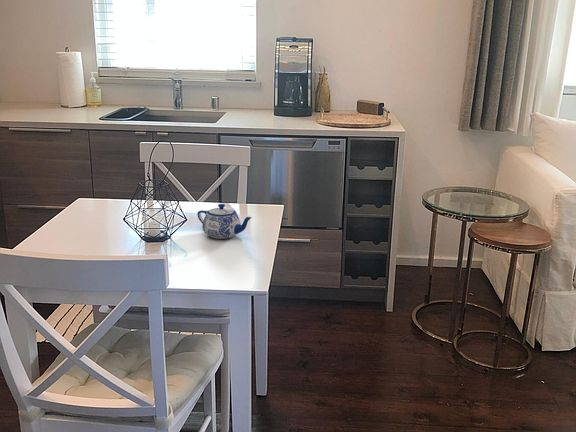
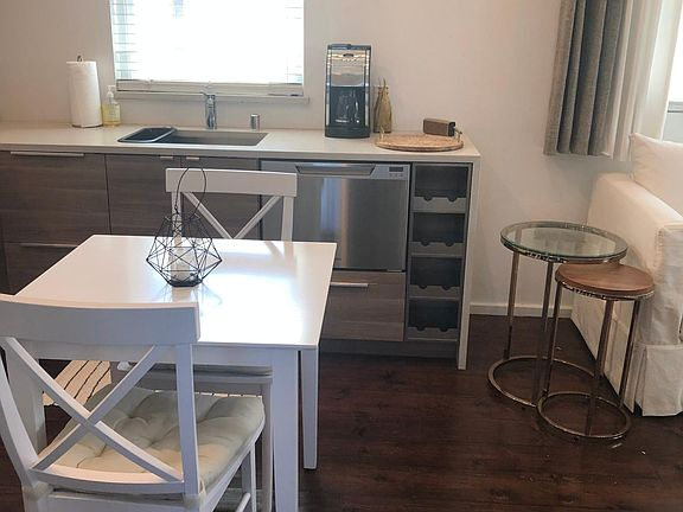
- teapot (224, 220)
